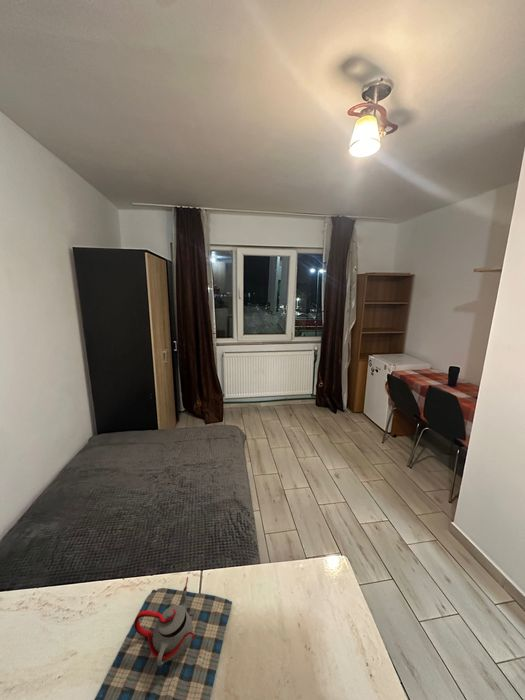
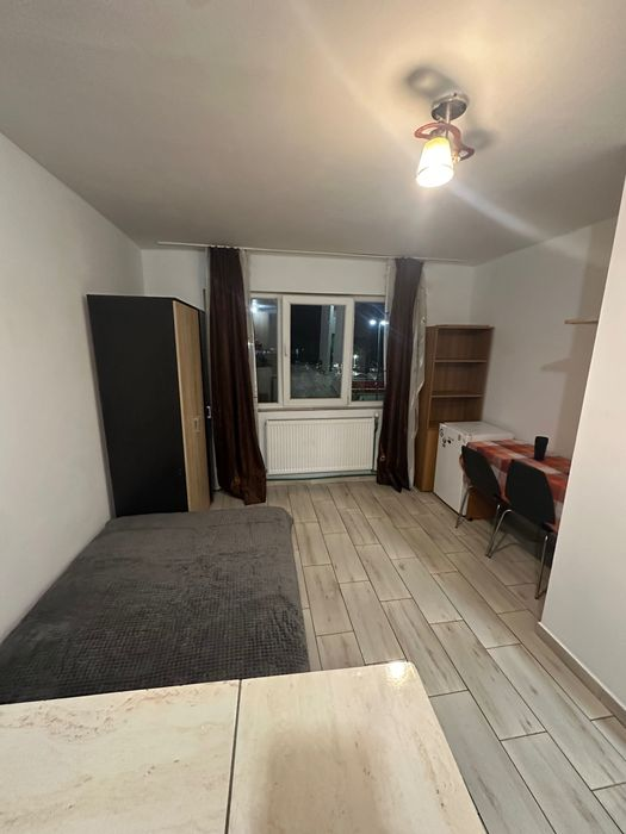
- teapot (172, 629)
